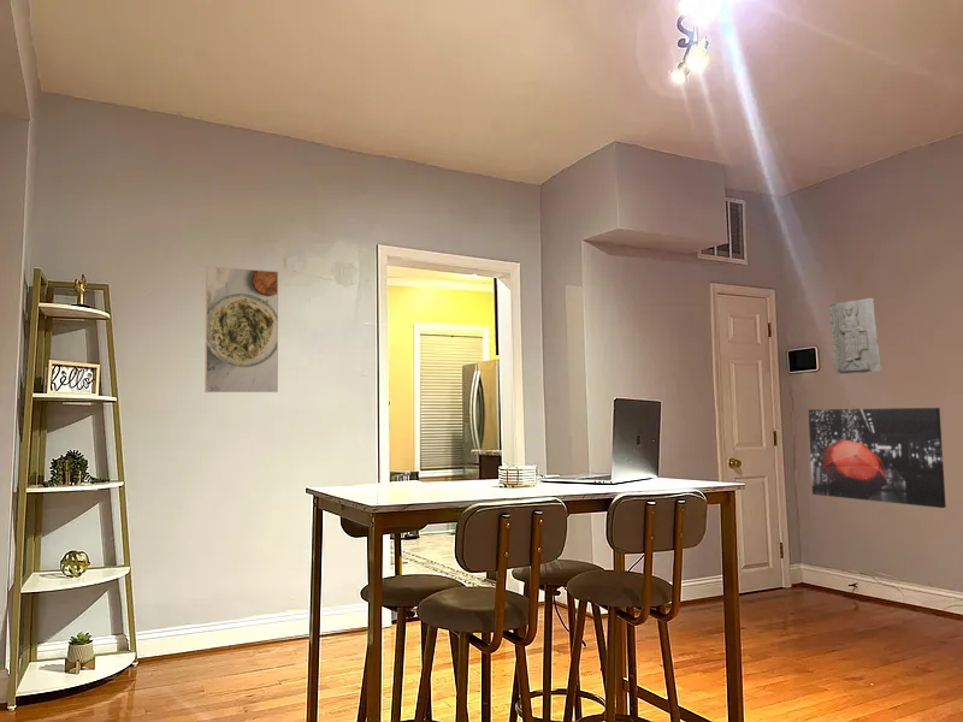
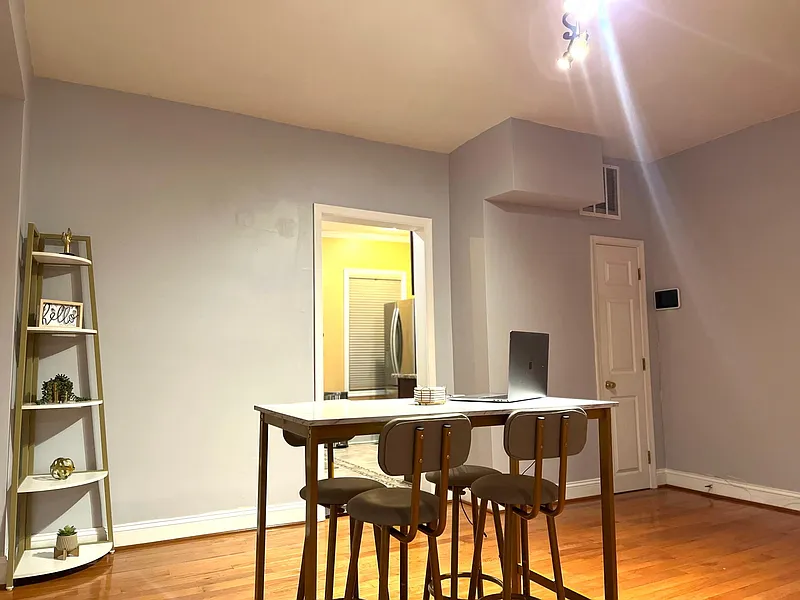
- relief sculpture (852, 337)
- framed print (242, 330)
- wall art (870, 454)
